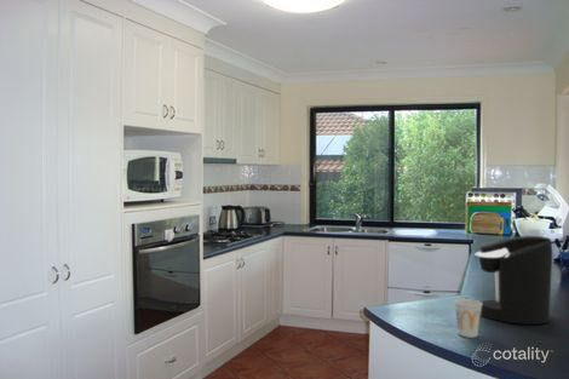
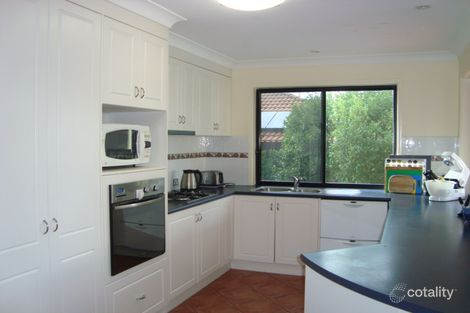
- coffee maker (511, 275)
- cup (467, 317)
